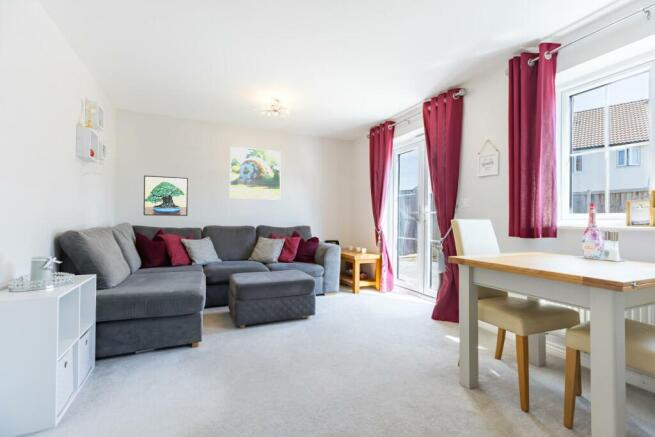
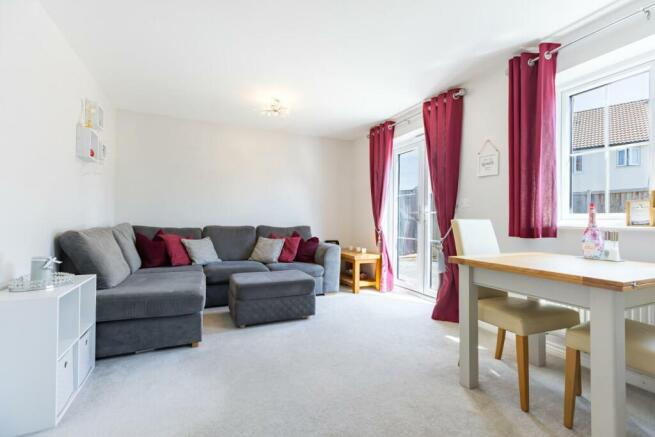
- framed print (166, 196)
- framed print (255, 174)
